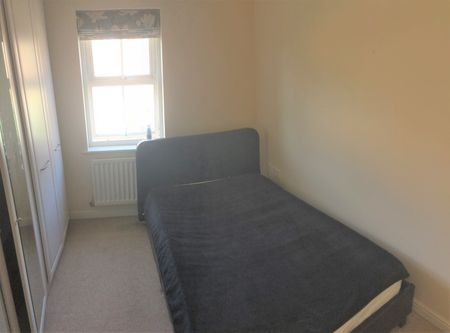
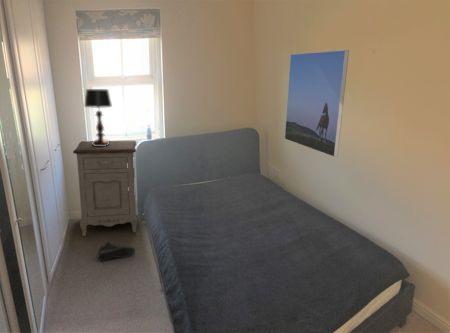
+ nightstand (108, 187)
+ sneaker (116, 249)
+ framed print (312, 101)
+ table lamp (99, 117)
